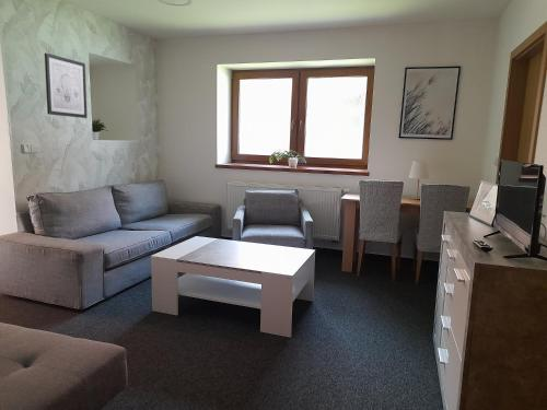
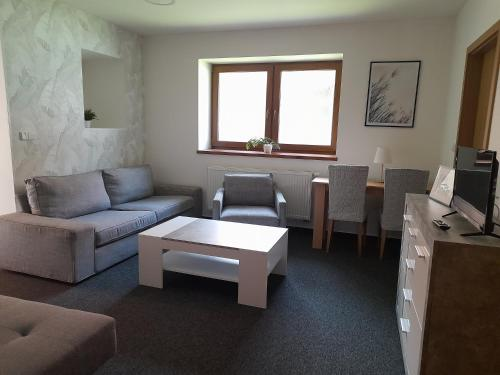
- wall art (67, 87)
